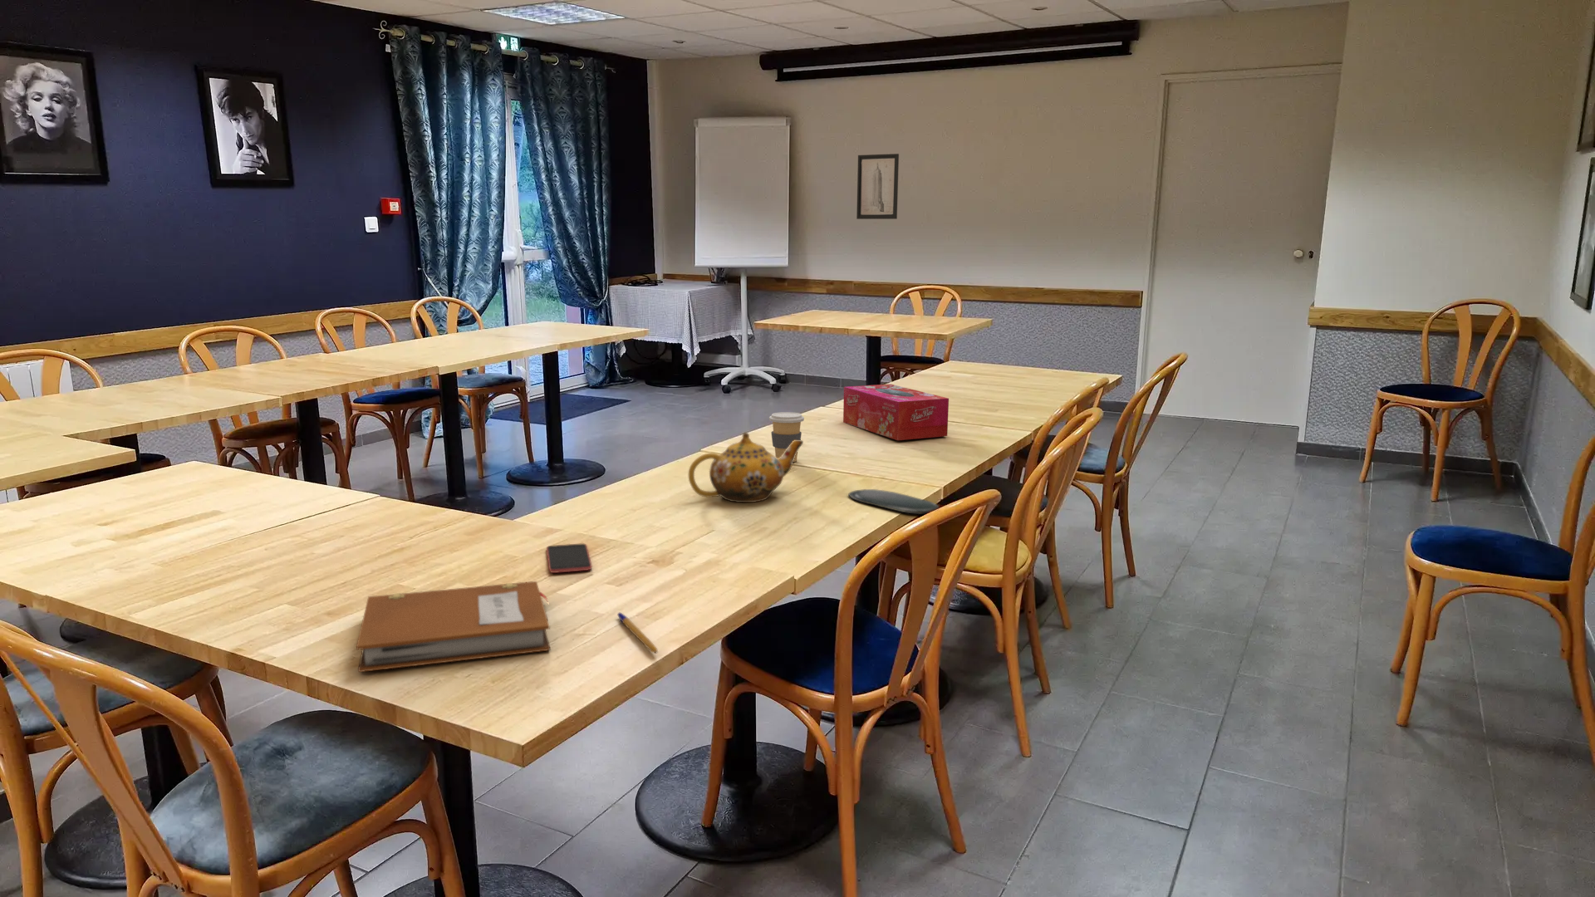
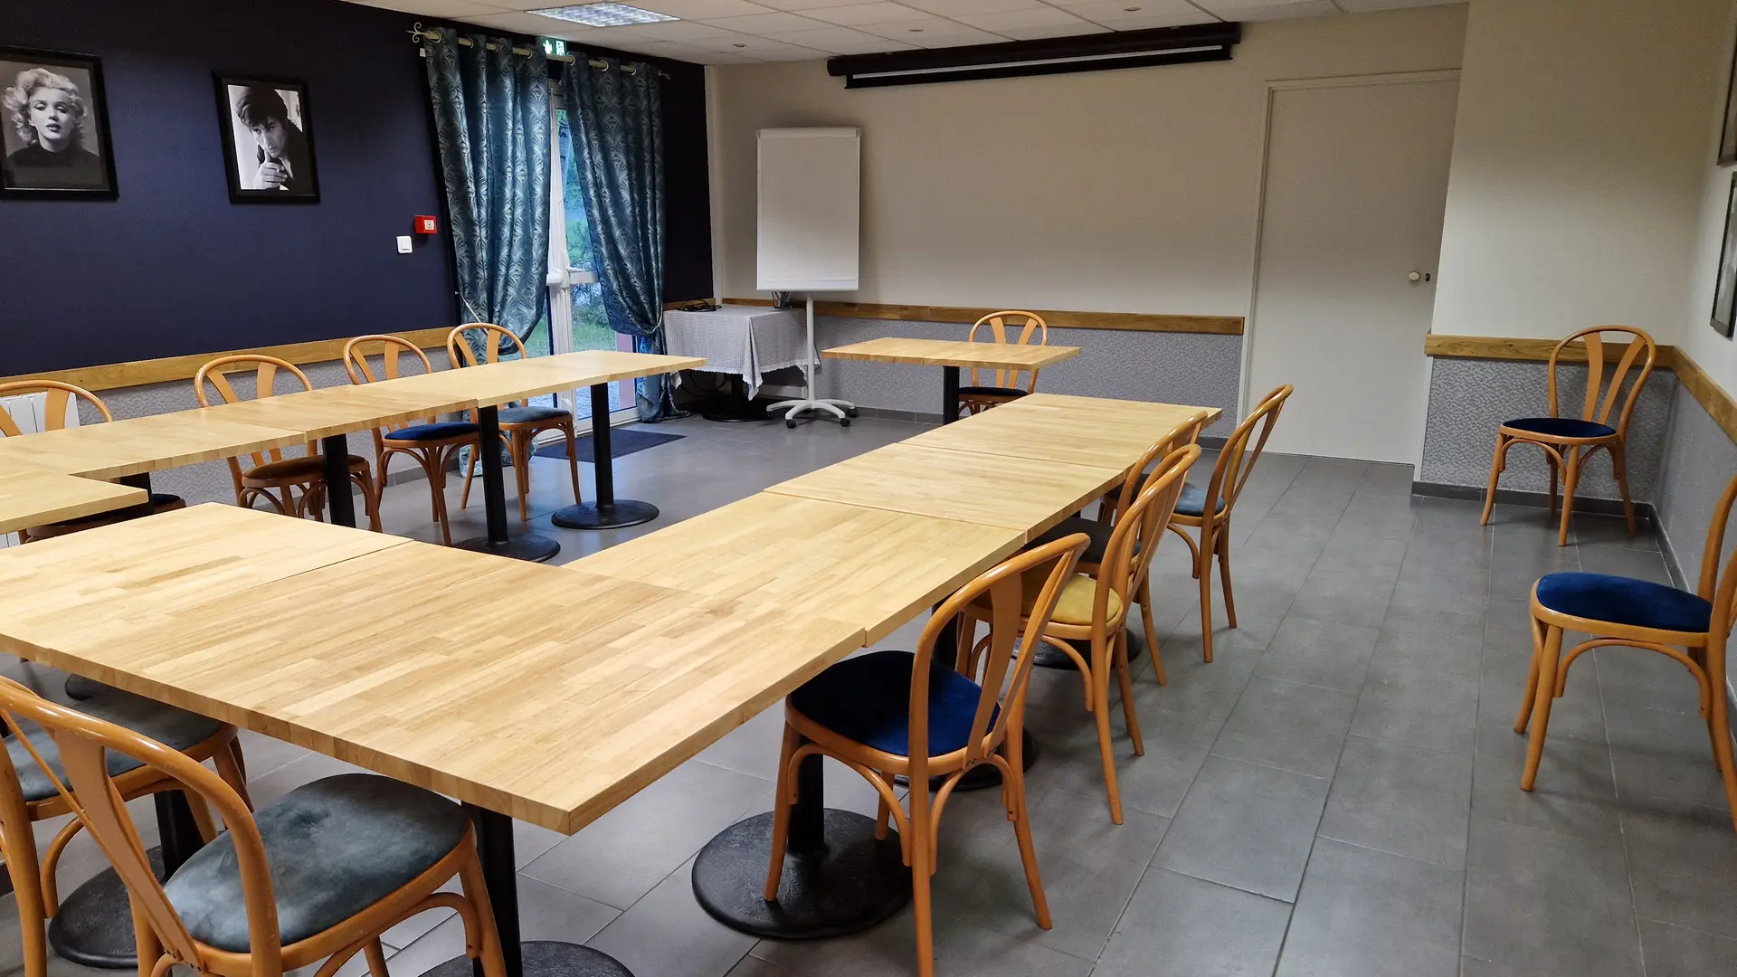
- smartphone (569, 557)
- wall art (877, 187)
- teapot (747, 464)
- pen (638, 632)
- notebook (460, 620)
- tissue box (894, 411)
- oval tray (892, 501)
- coffee cup (785, 437)
